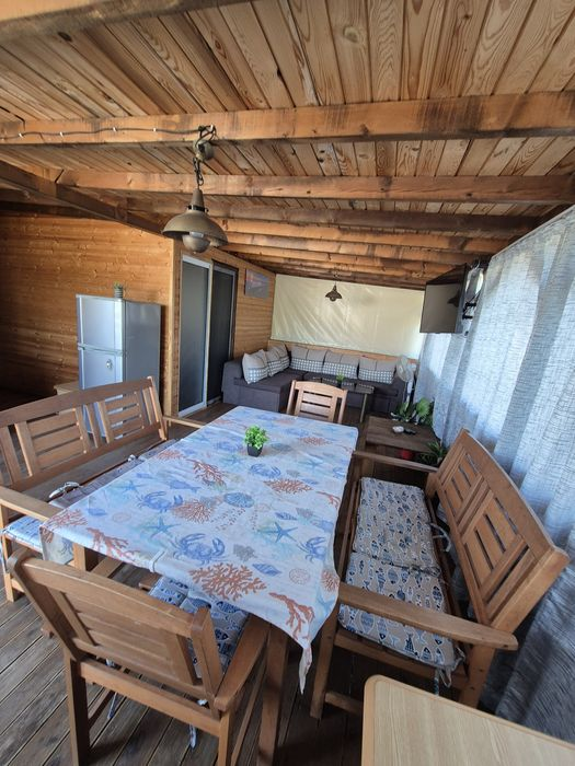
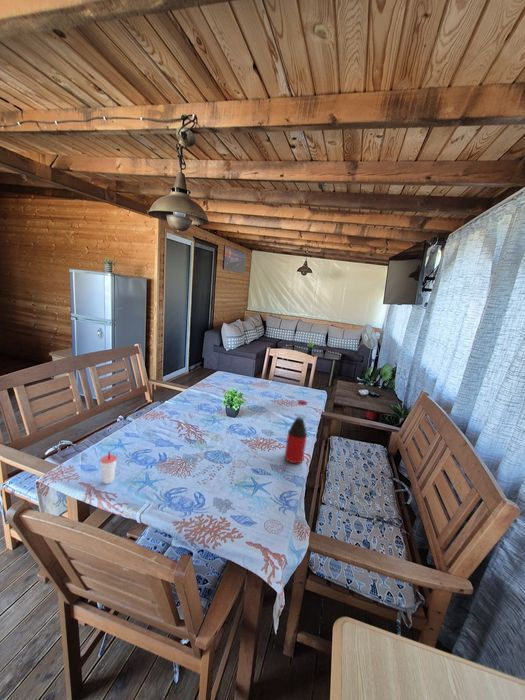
+ bottle (297, 430)
+ cup (108, 466)
